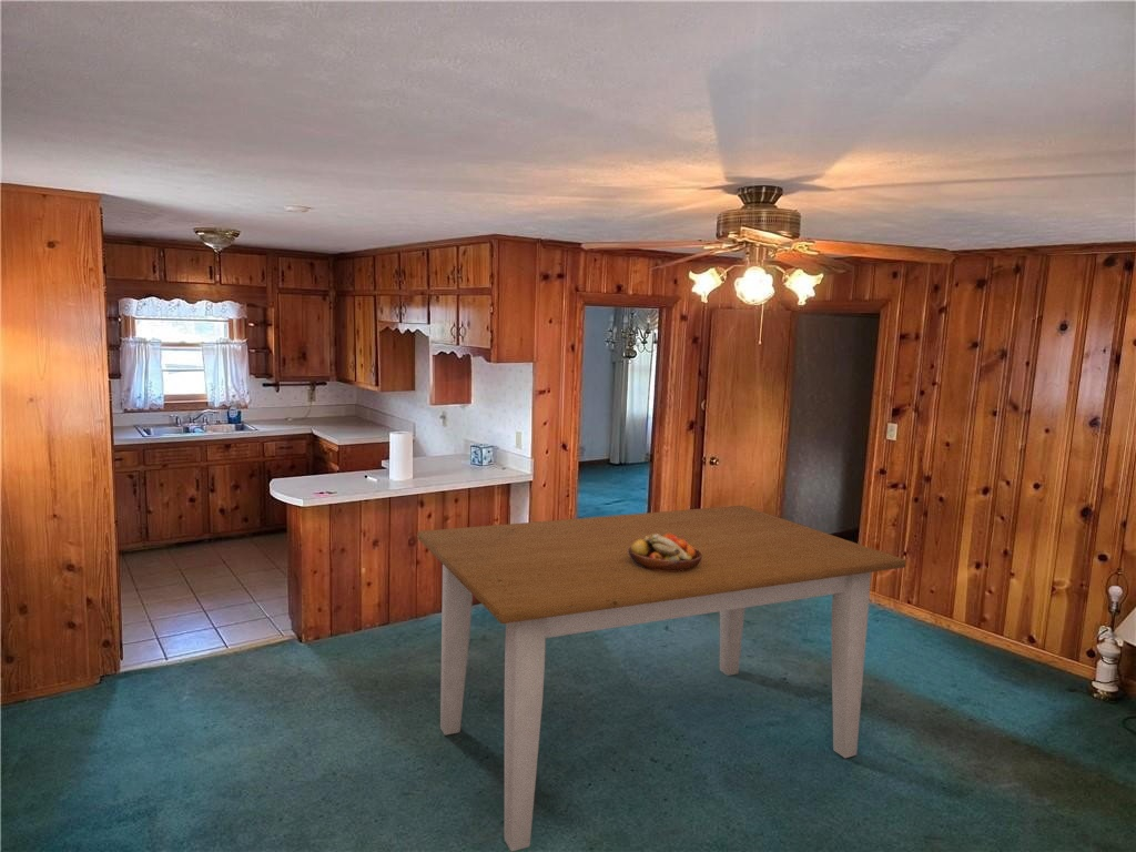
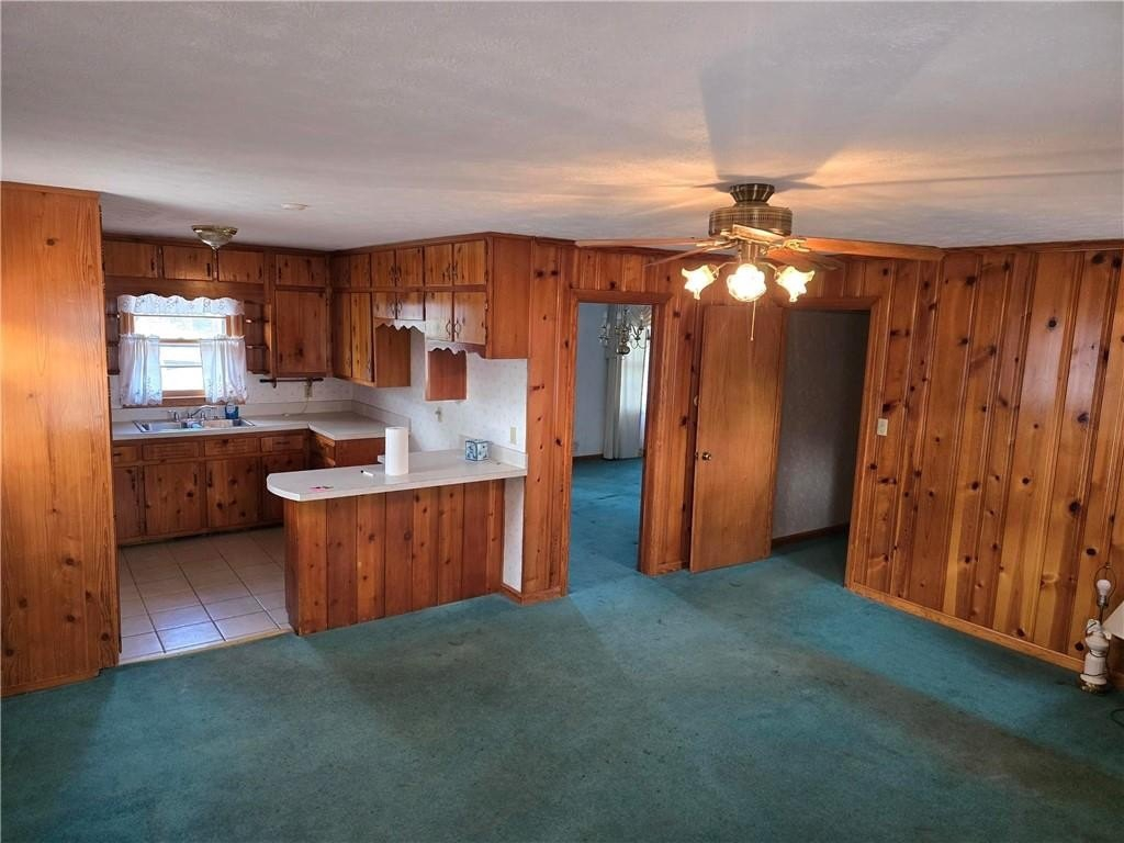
- fruit bowl (666, 548)
- table (645, 622)
